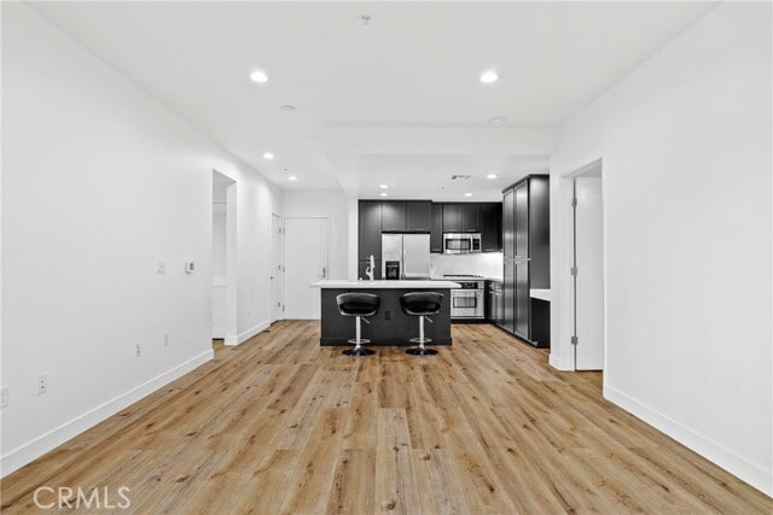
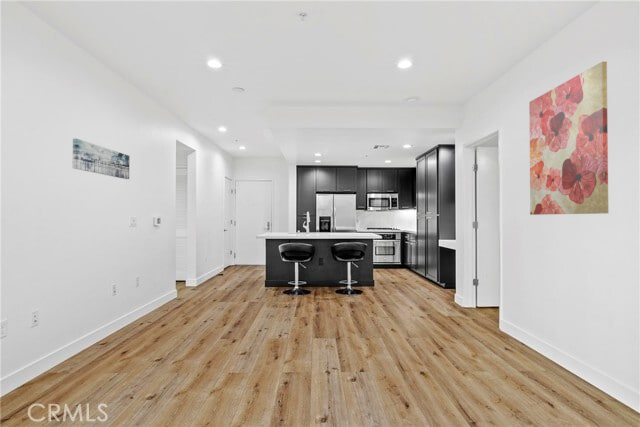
+ wall art (562, 149)
+ wall art (104, 161)
